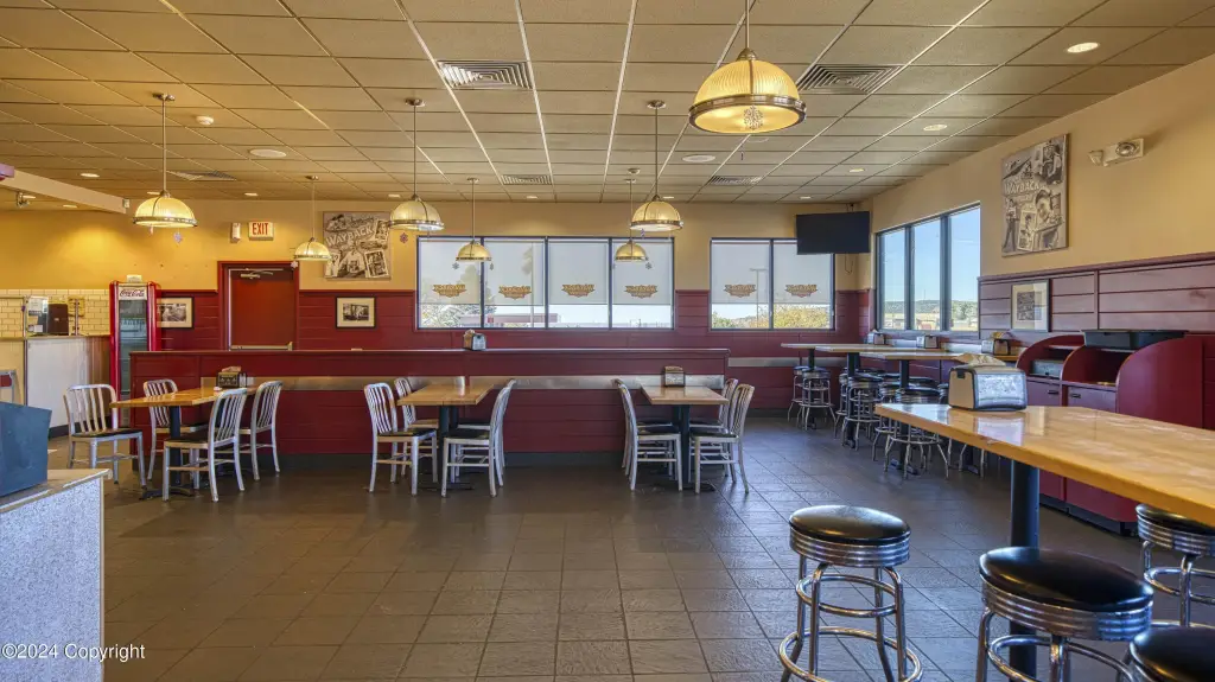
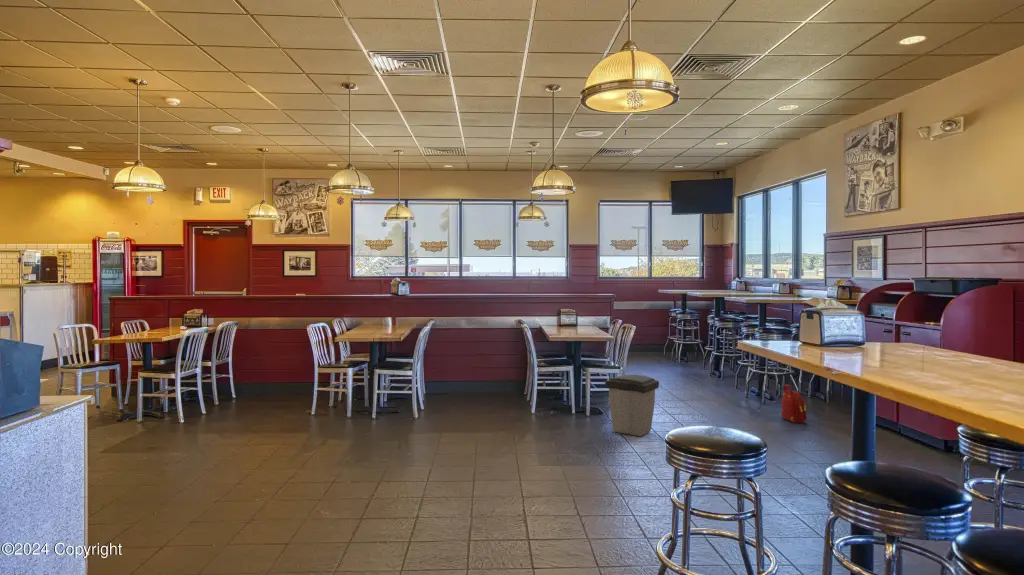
+ trash can (631, 404)
+ backpack (793, 402)
